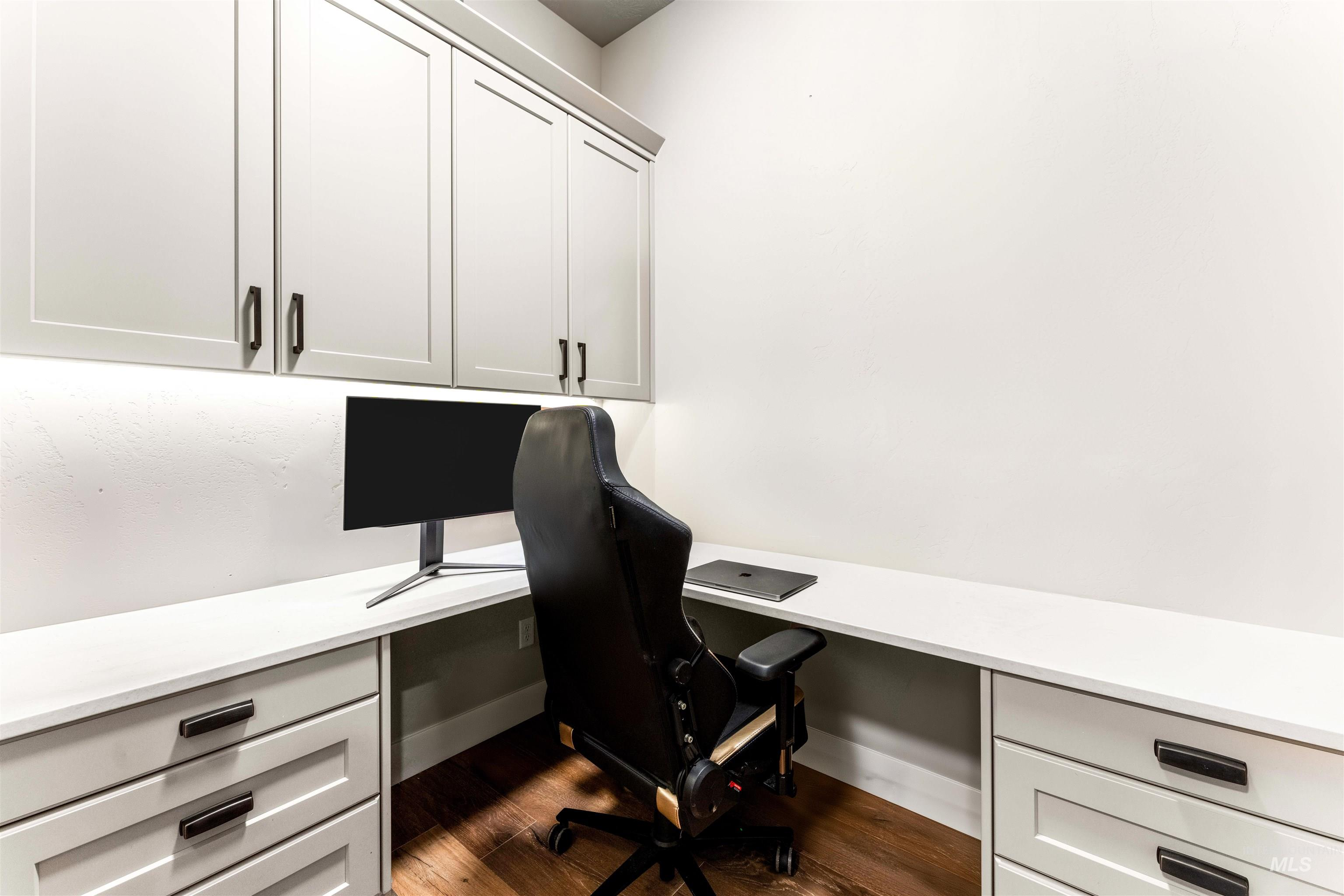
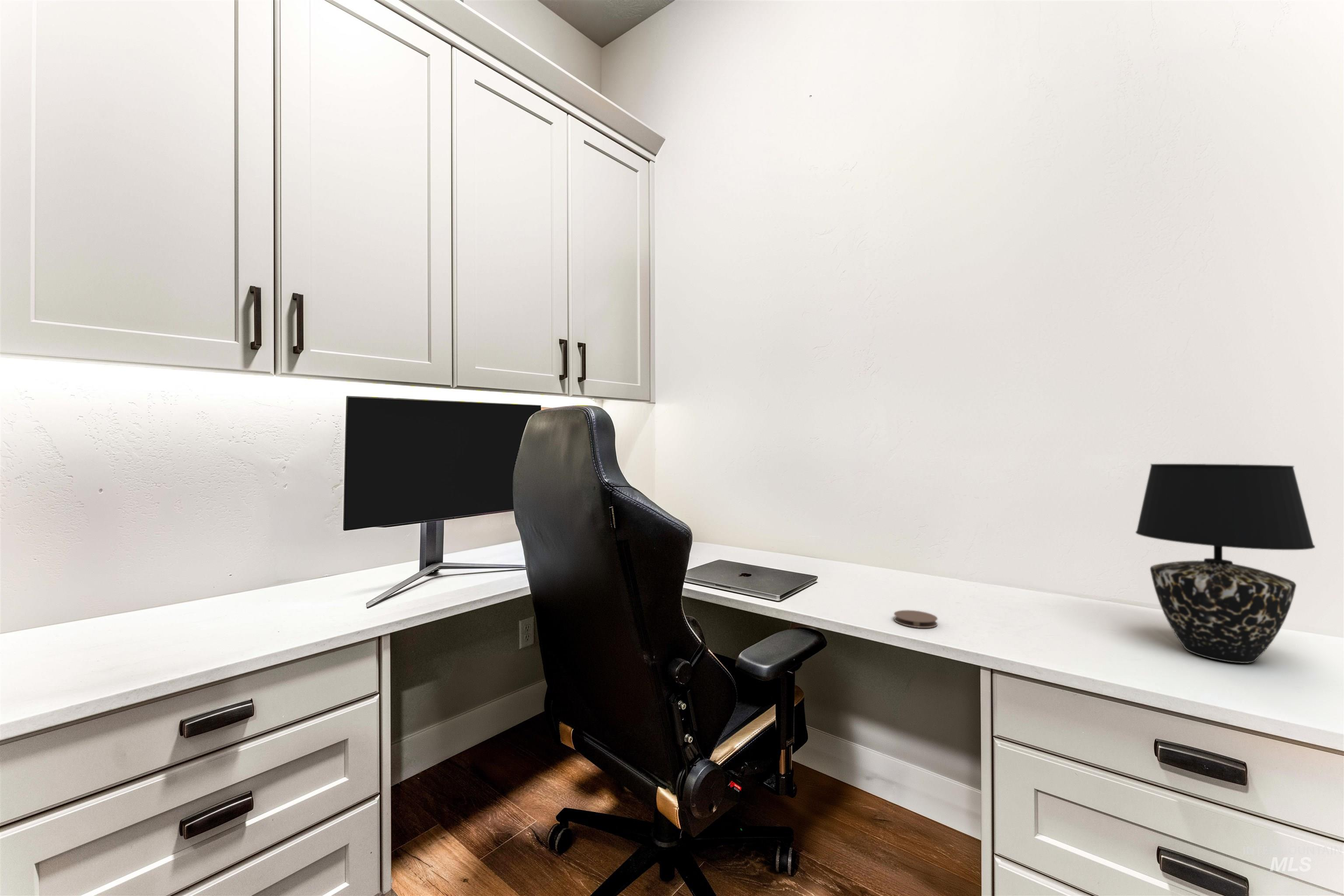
+ coaster (915, 619)
+ table lamp (1218, 559)
